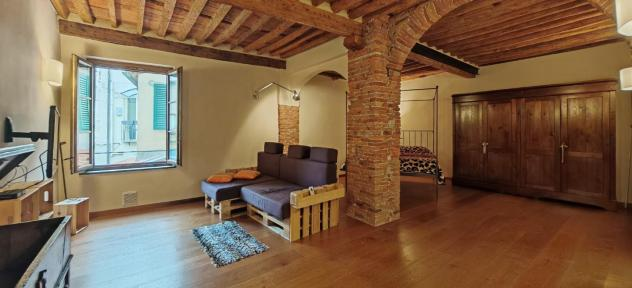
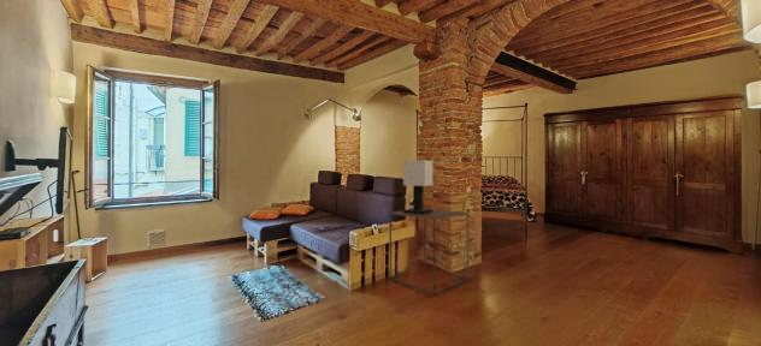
+ side table (425, 245)
+ table lamp (418, 186)
